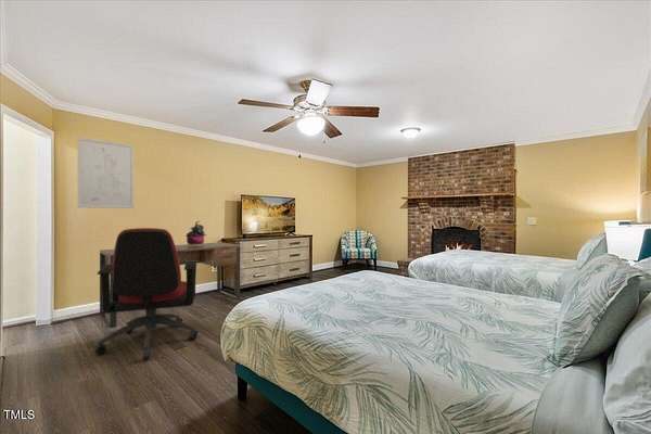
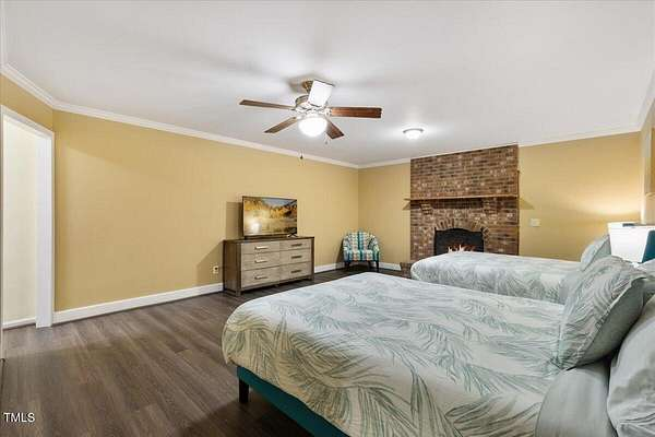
- potted plant (194, 232)
- office chair (151, 284)
- wall art (106, 175)
- desk (180, 264)
